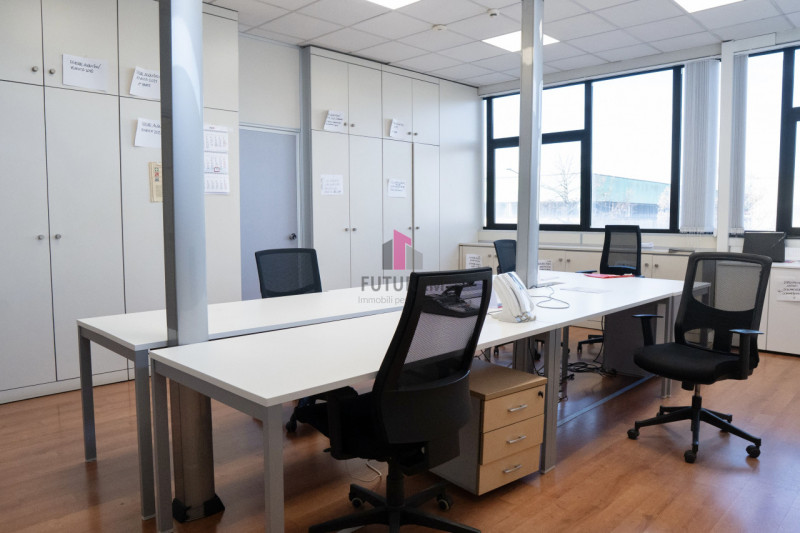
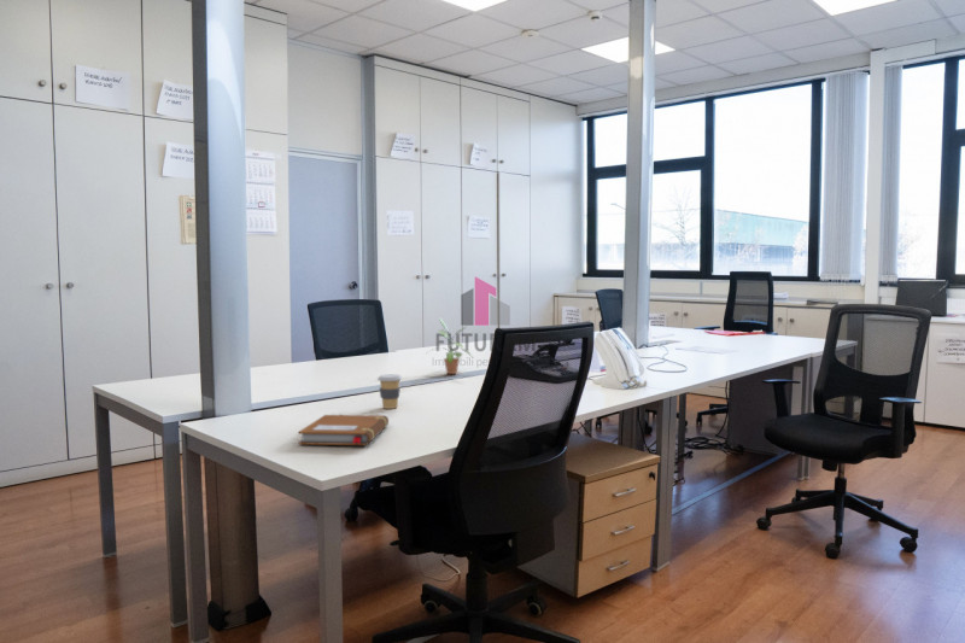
+ coffee cup (390, 391)
+ notebook (345, 429)
+ potted plant (451, 344)
